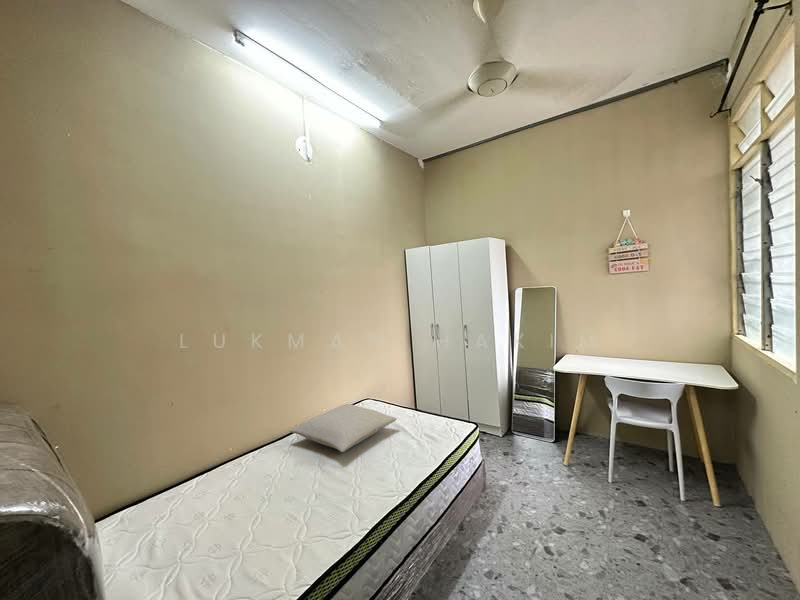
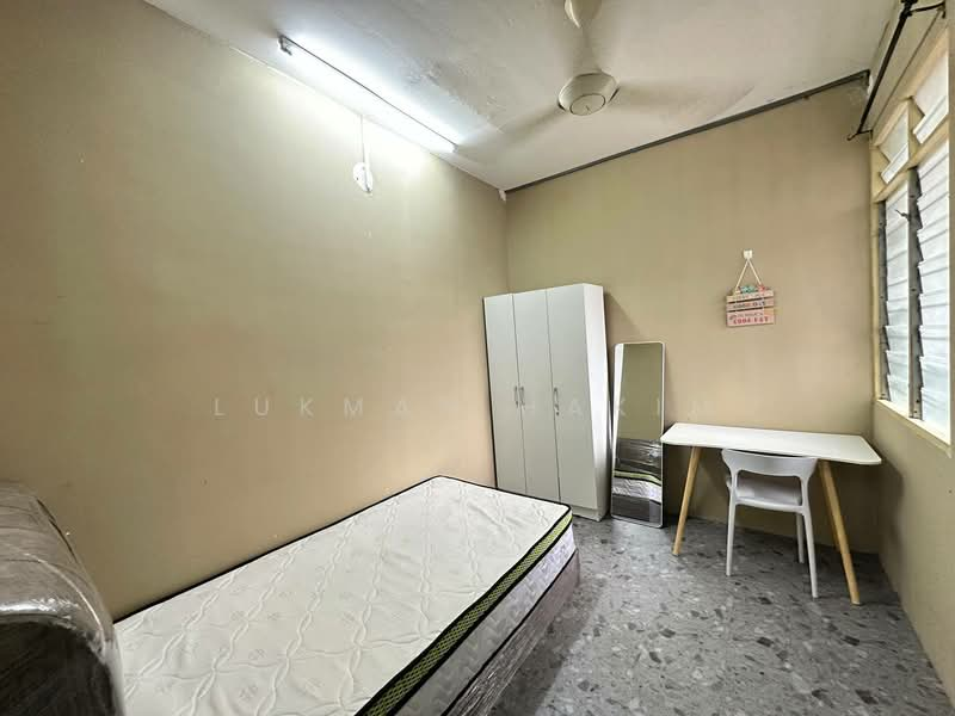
- pillow (344, 424)
